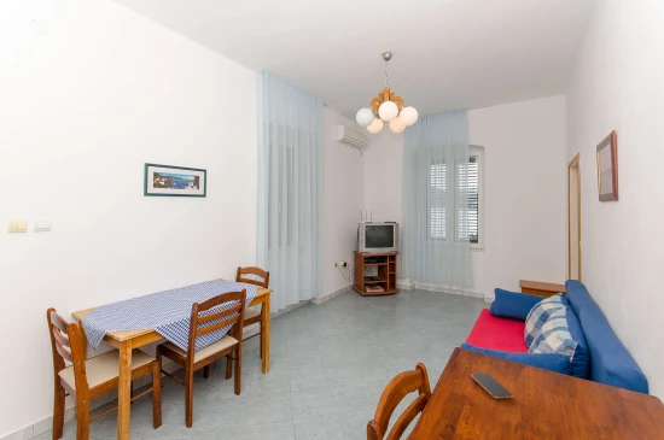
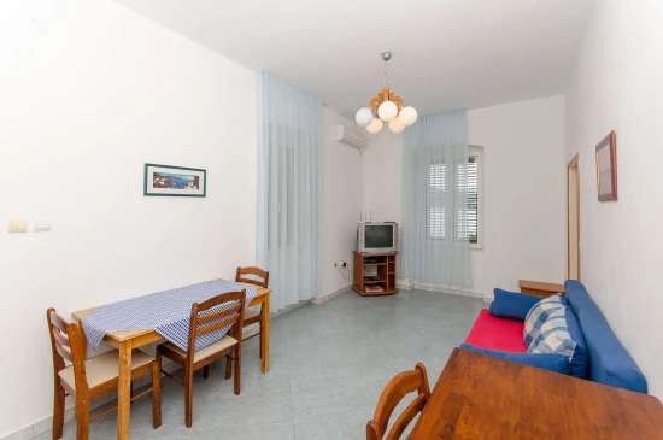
- smartphone (490, 385)
